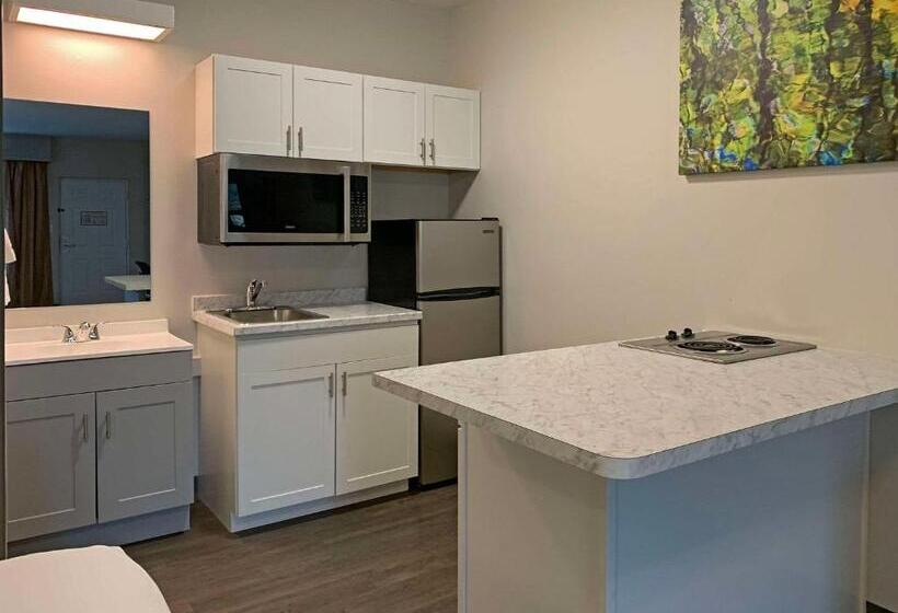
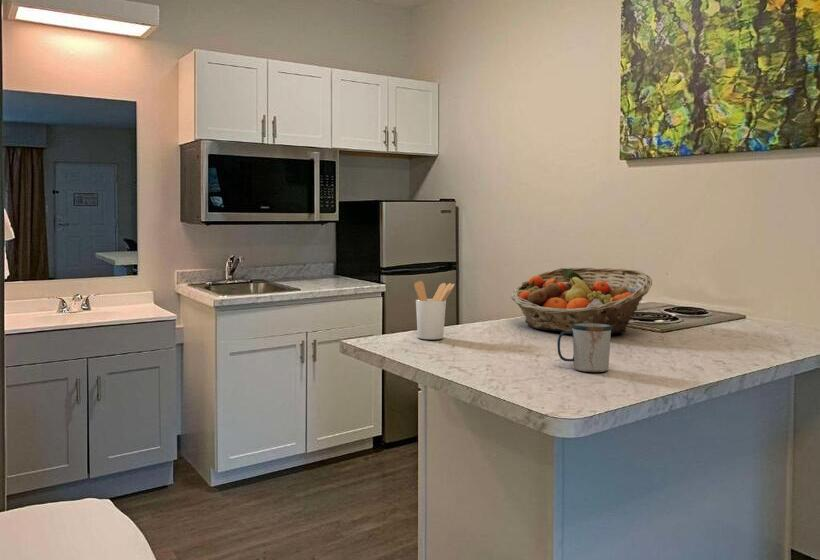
+ utensil holder (435, 309)
+ mug (587, 346)
+ fruit basket (579, 298)
